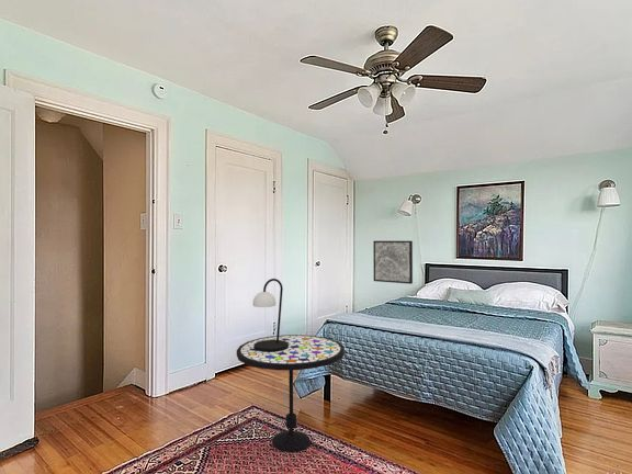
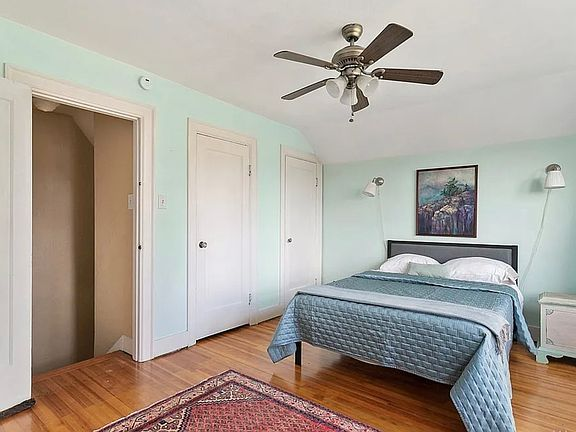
- wall art (392, 261)
- side table (291, 395)
- table lamp (270, 306)
